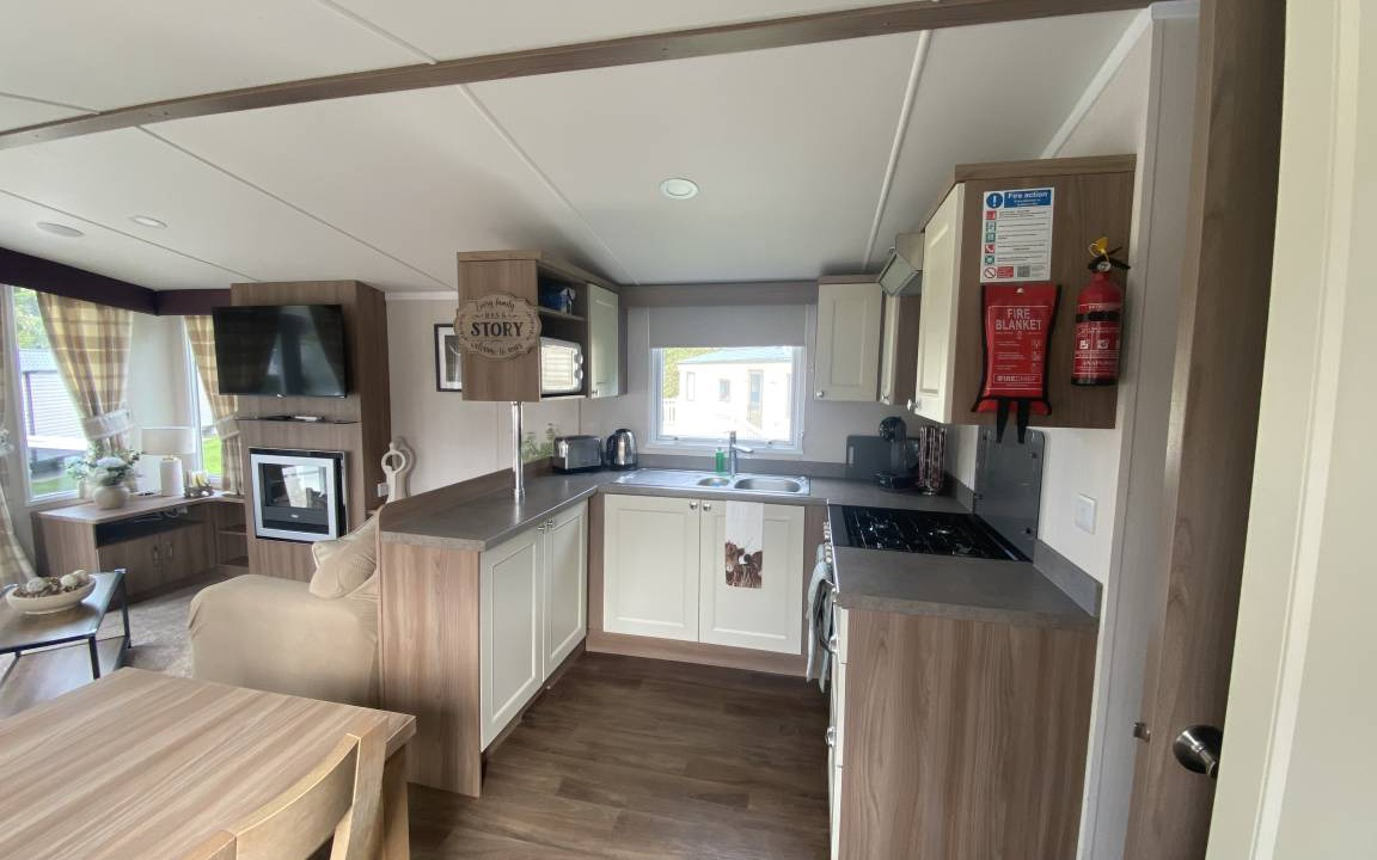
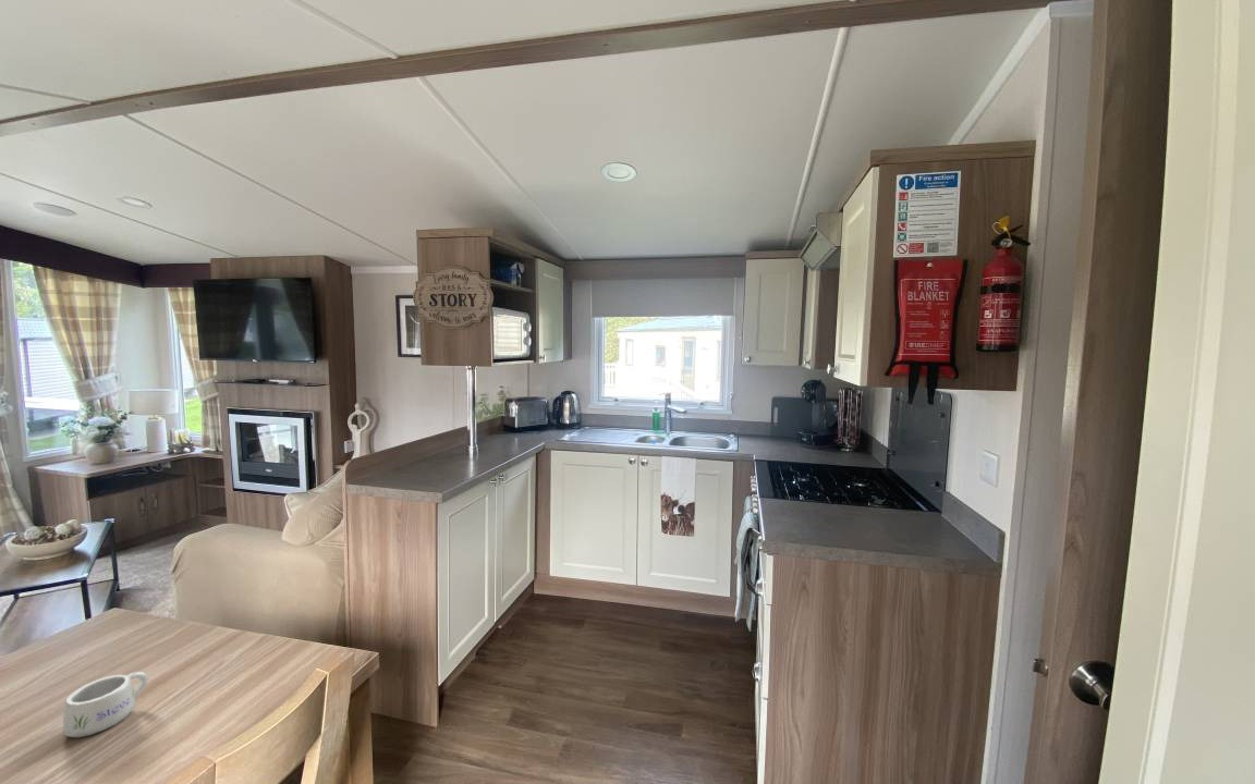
+ mug (109, 699)
